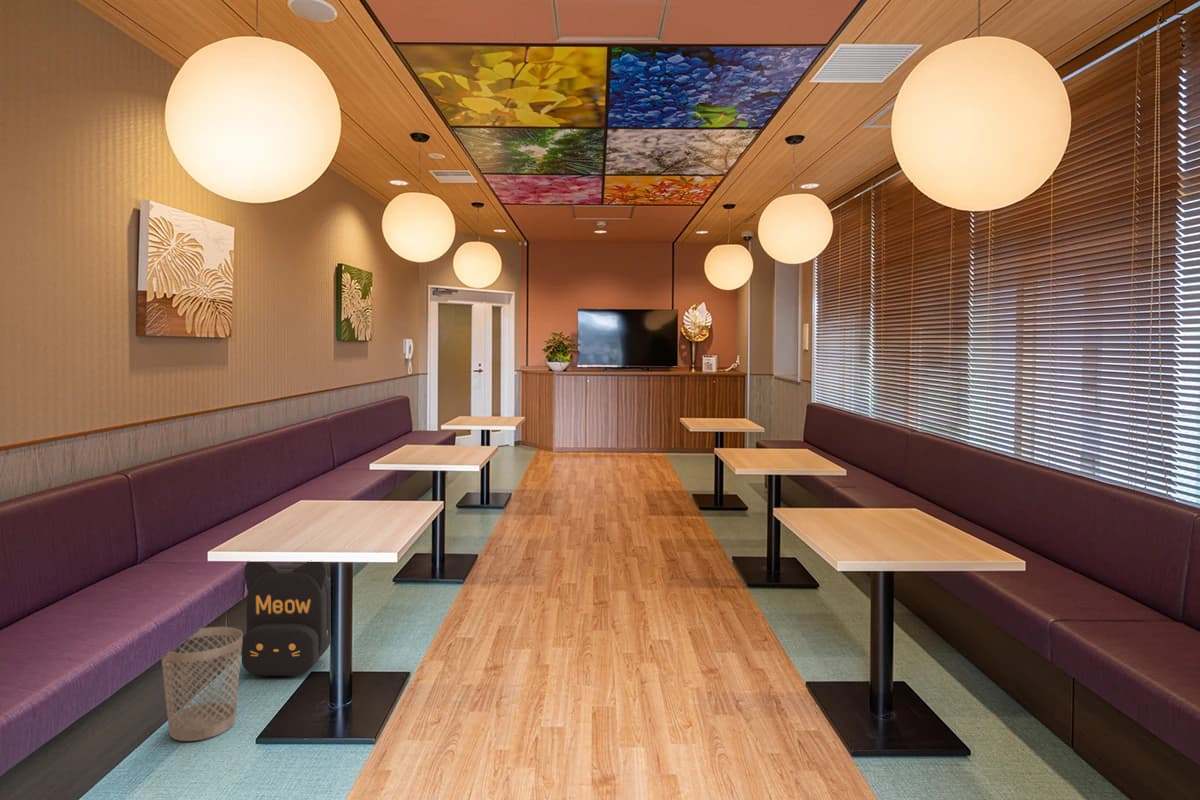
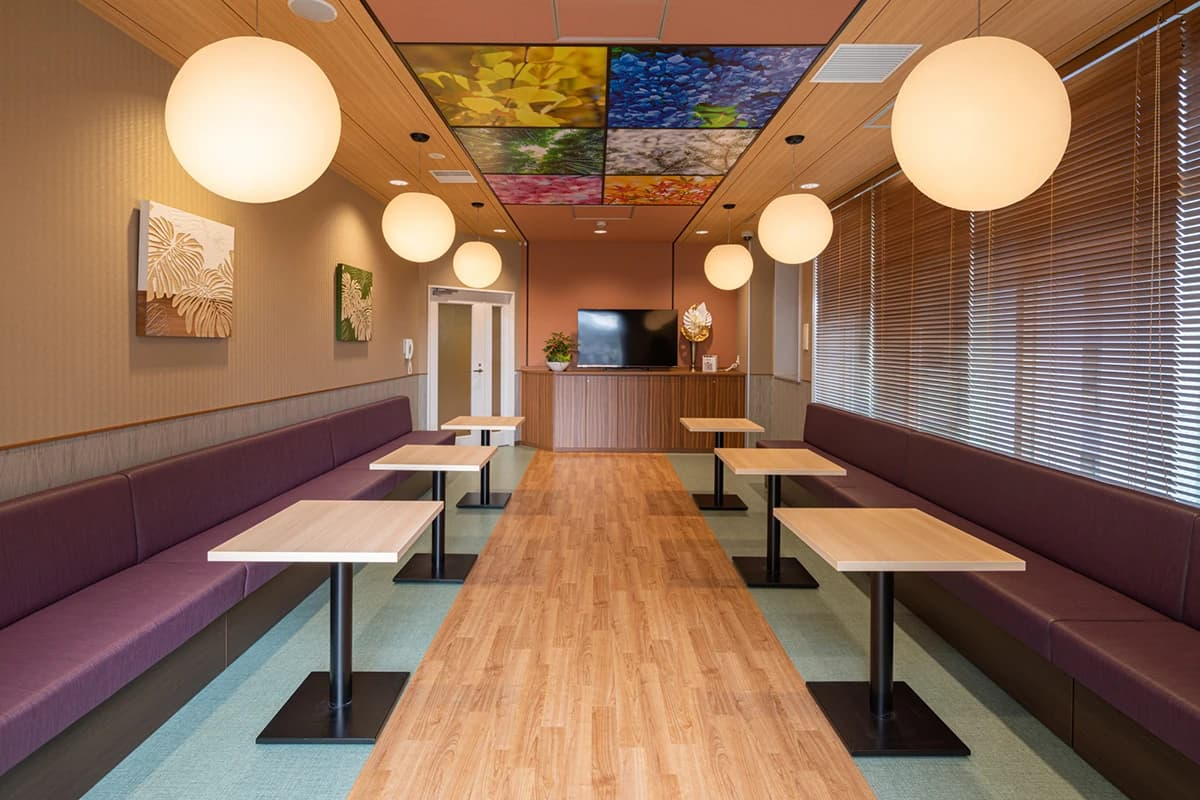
- wastebasket (202, 683)
- backpack (291, 609)
